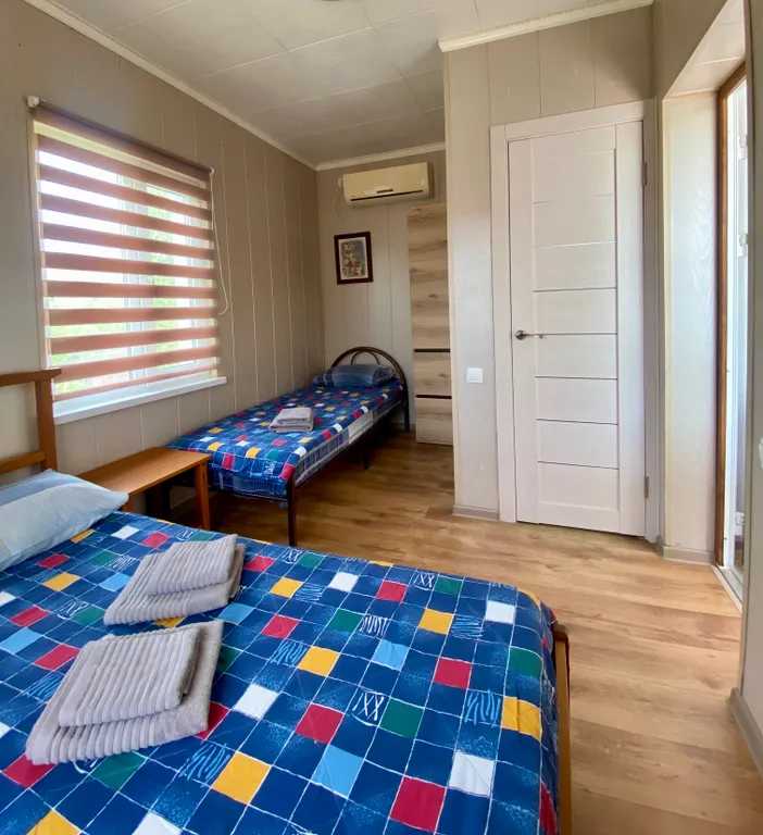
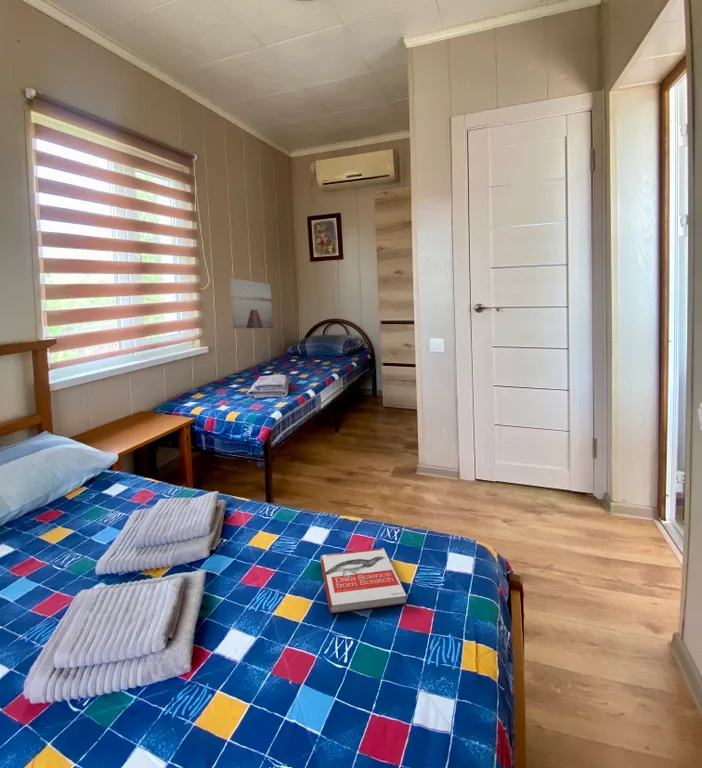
+ wall art (252, 305)
+ book (359, 577)
